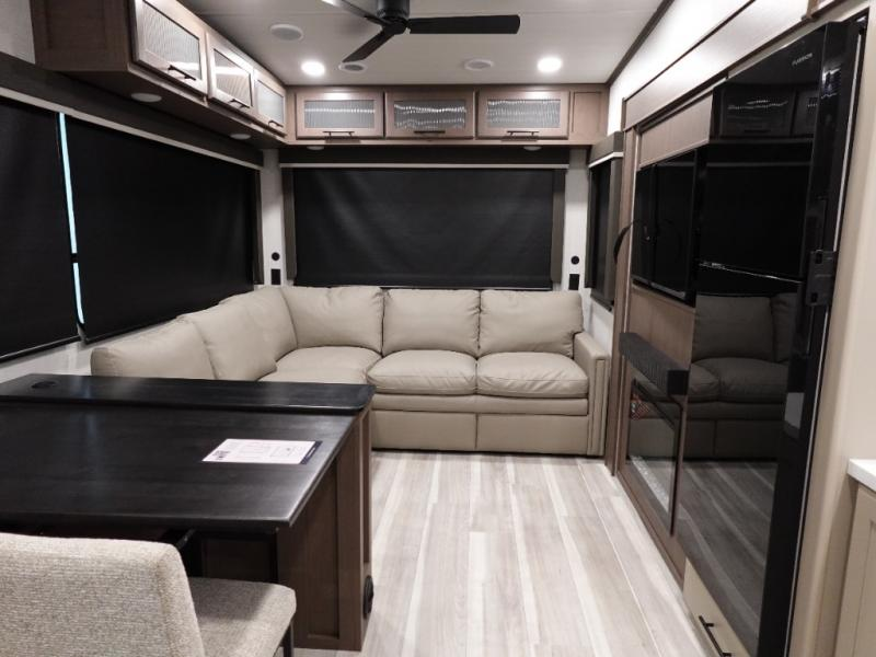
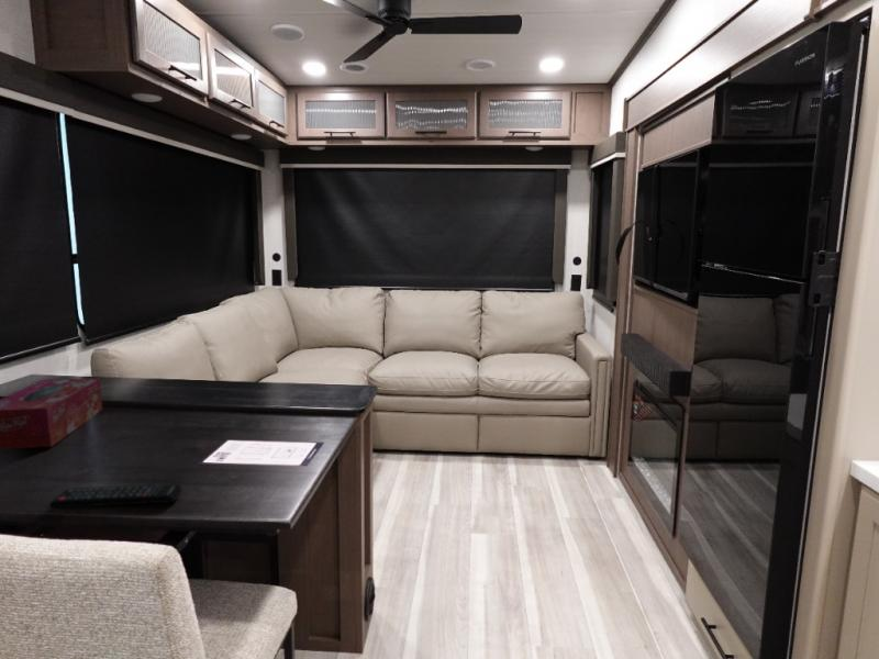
+ remote control (118, 496)
+ tissue box (46, 410)
